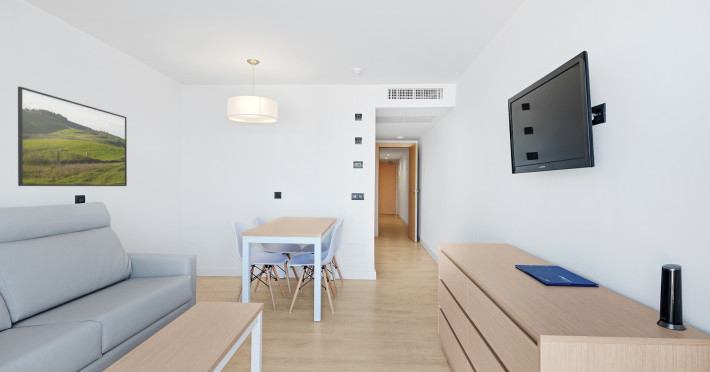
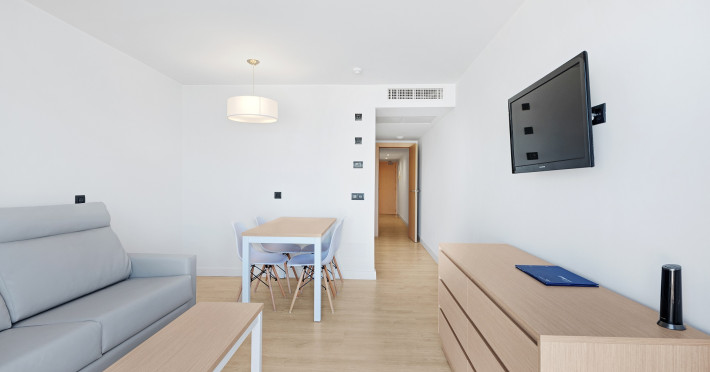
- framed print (82, 145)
